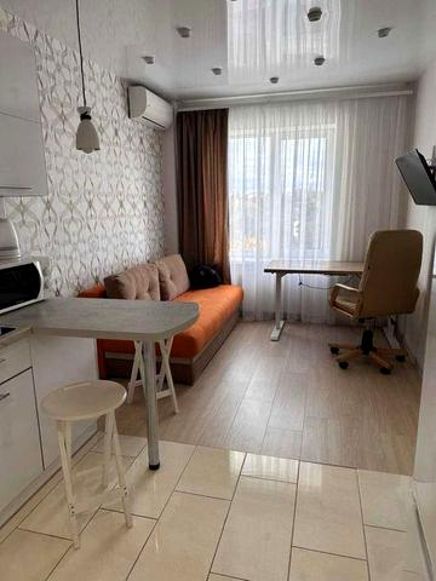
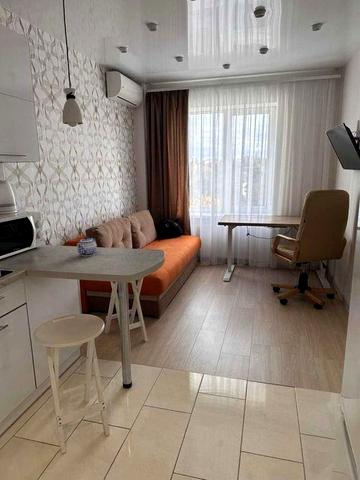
+ teapot (86, 245)
